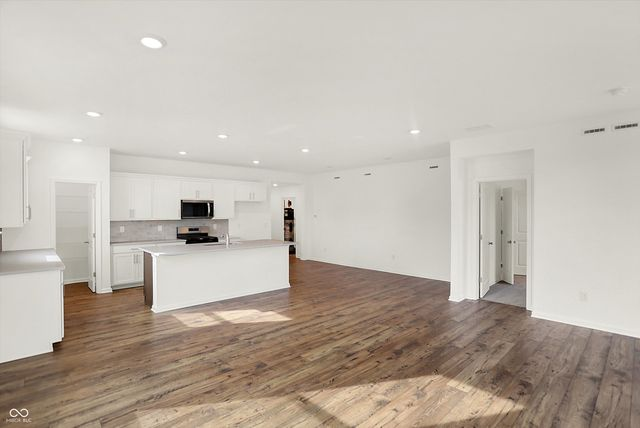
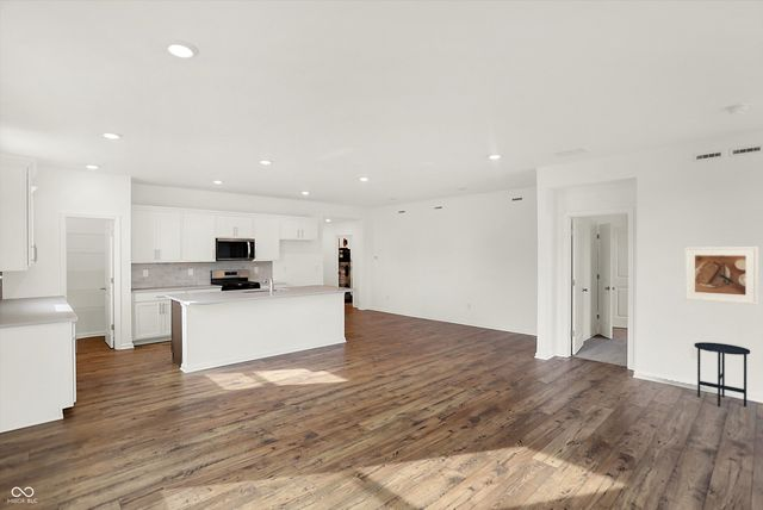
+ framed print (719, 274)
+ side table (720, 374)
